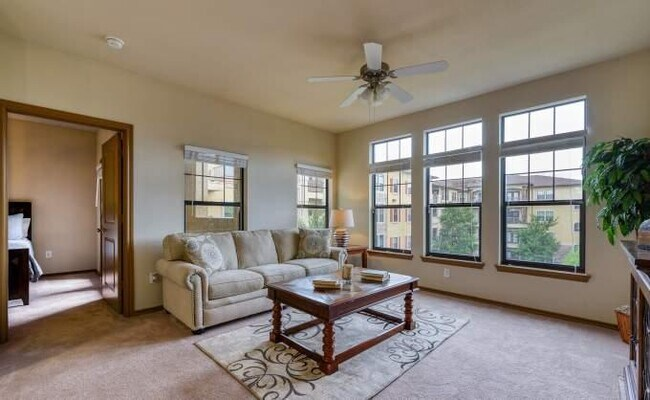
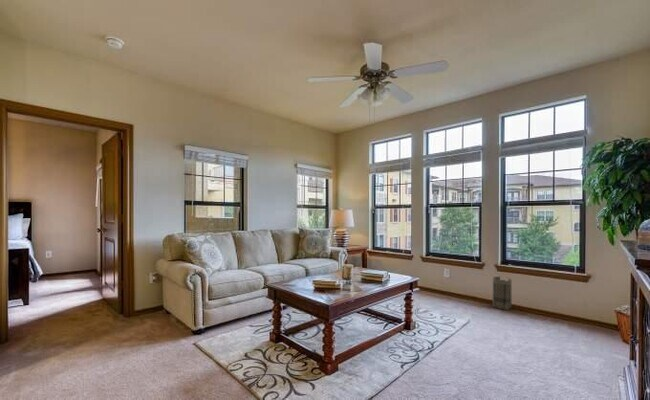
+ basket (501, 292)
